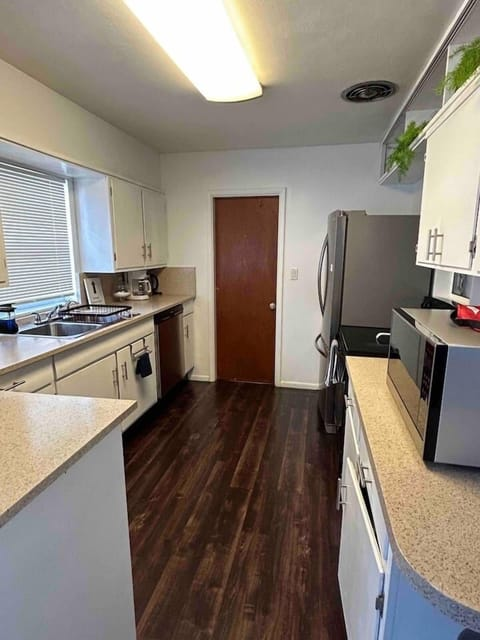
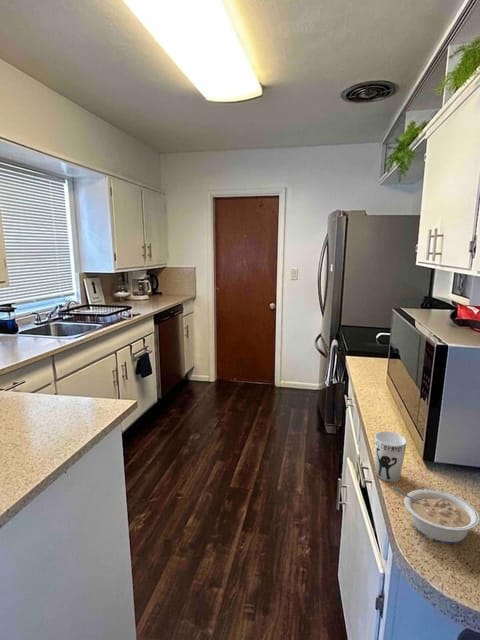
+ legume (436, 516)
+ cup (389, 456)
